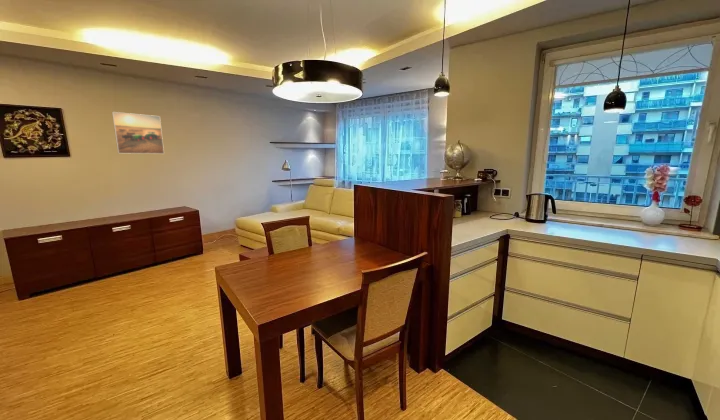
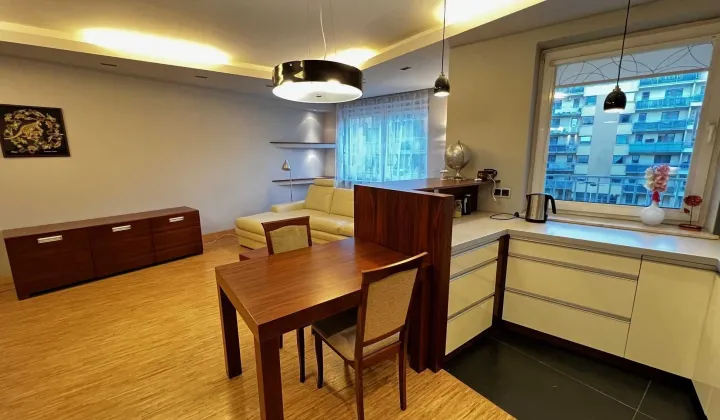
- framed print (139, 134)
